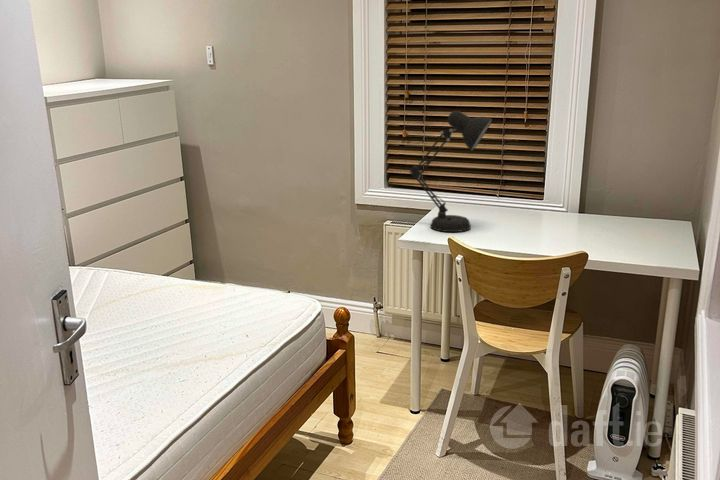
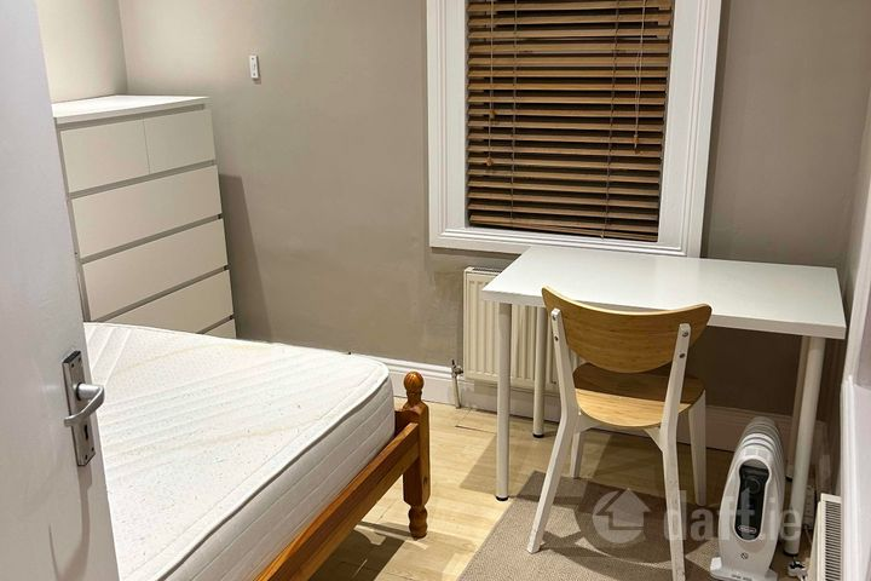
- desk lamp (436, 154)
